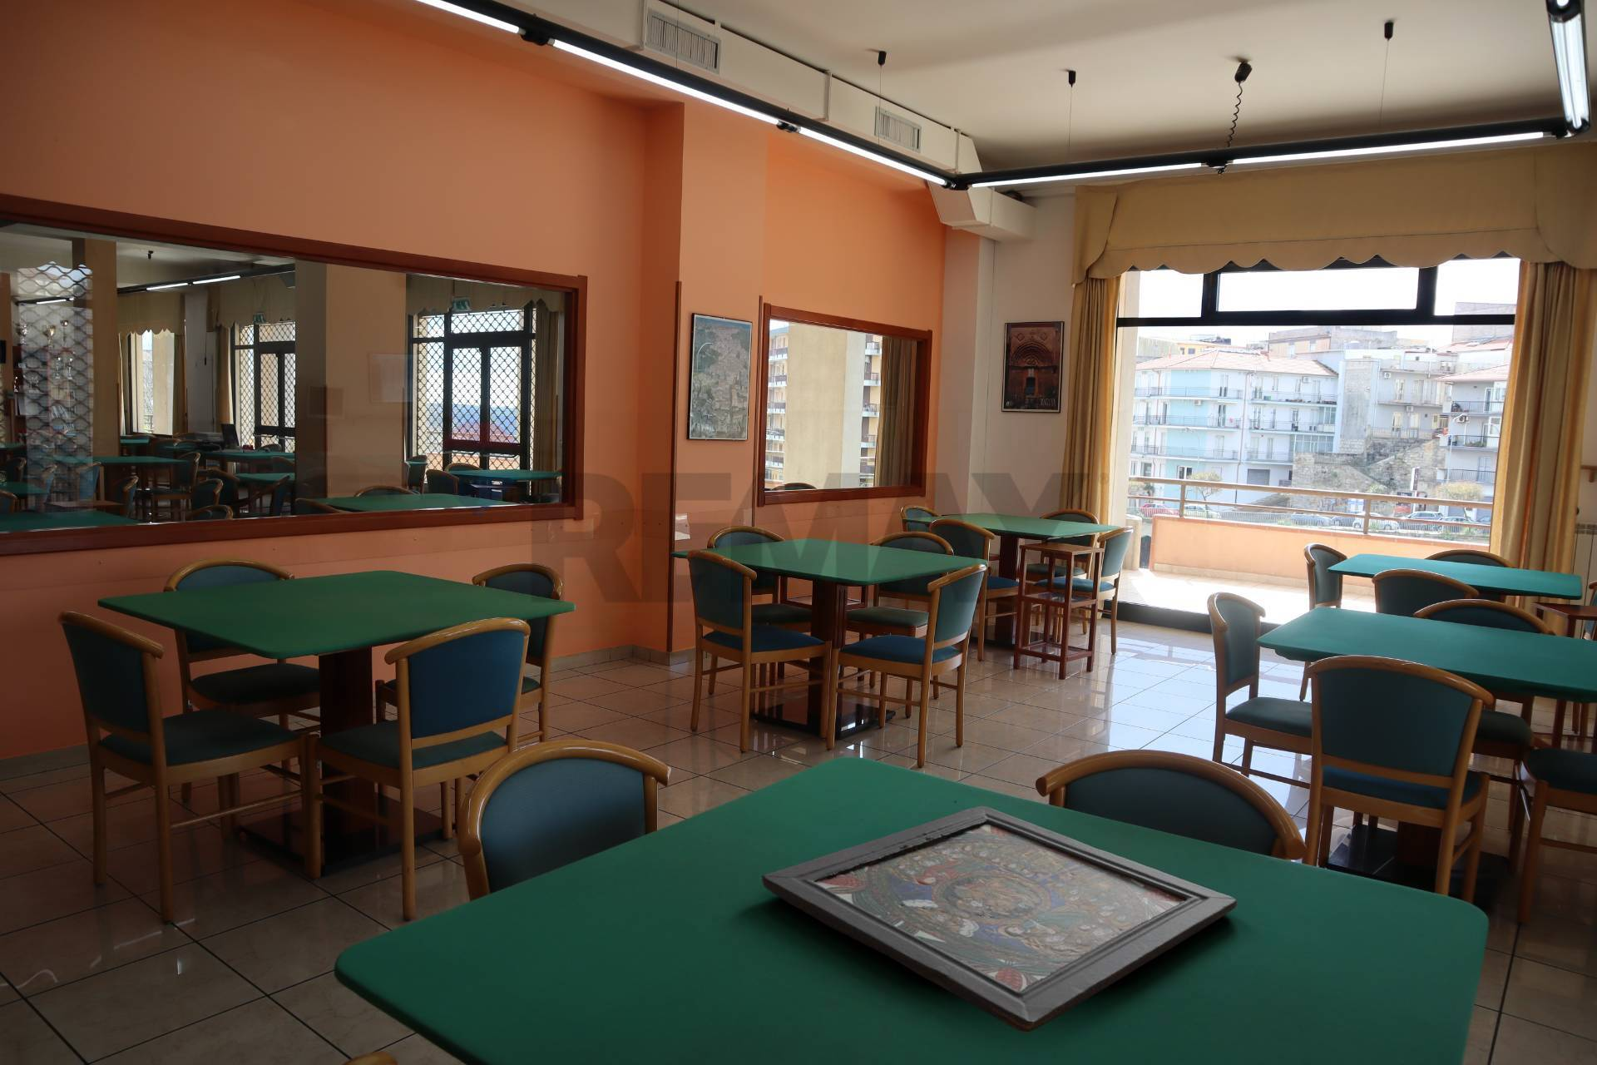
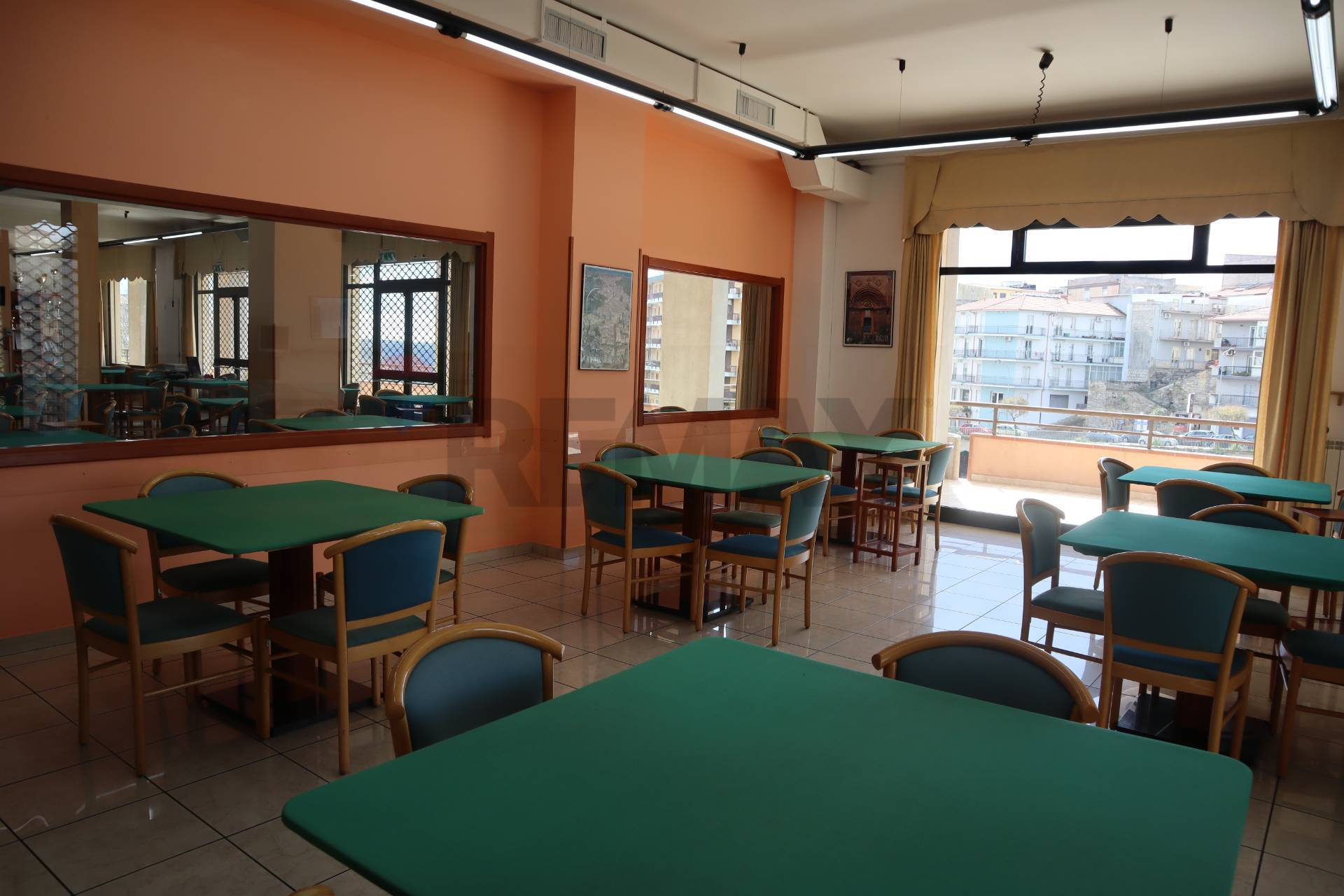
- board game (999, 894)
